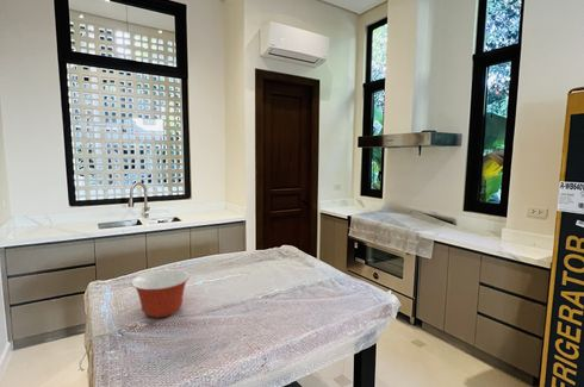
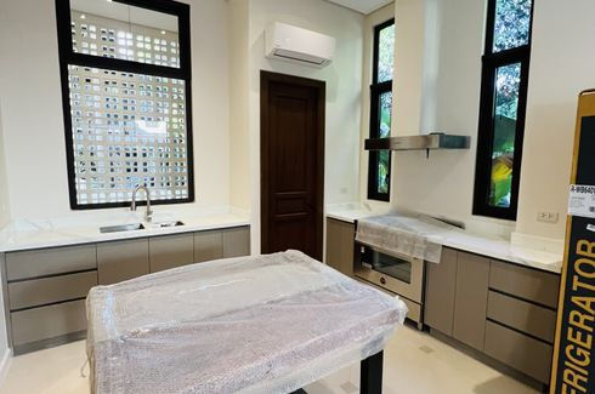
- mixing bowl (162, 294)
